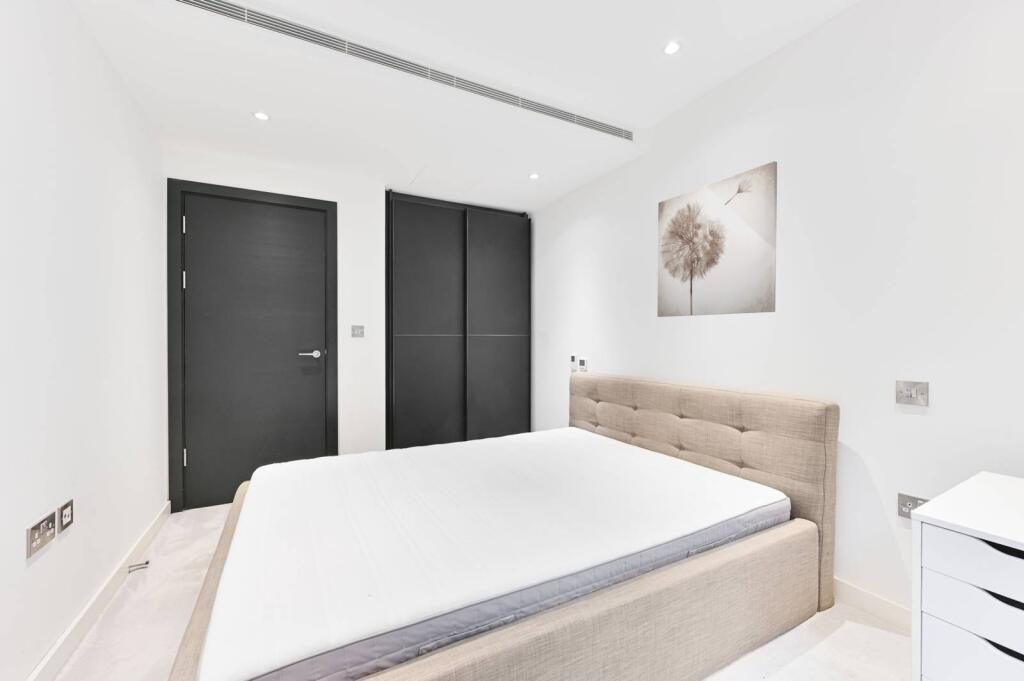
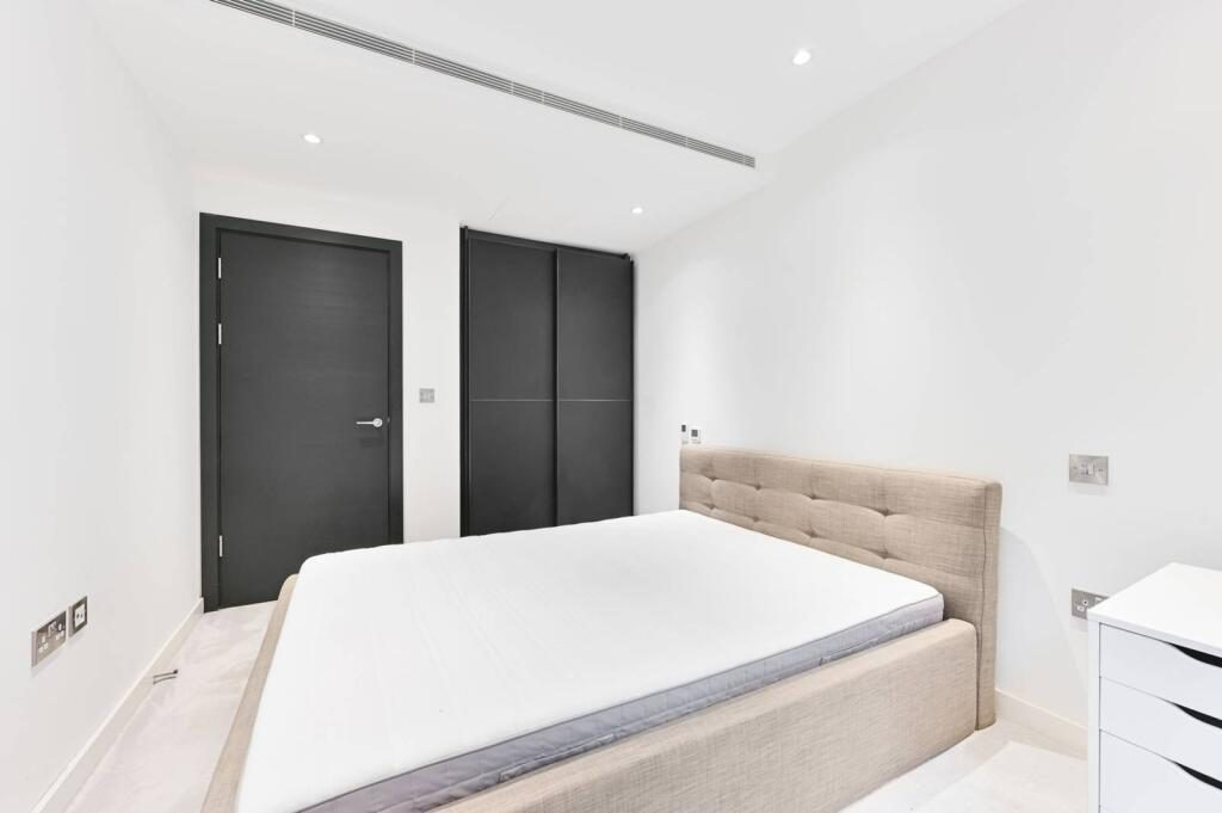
- wall art (709, 250)
